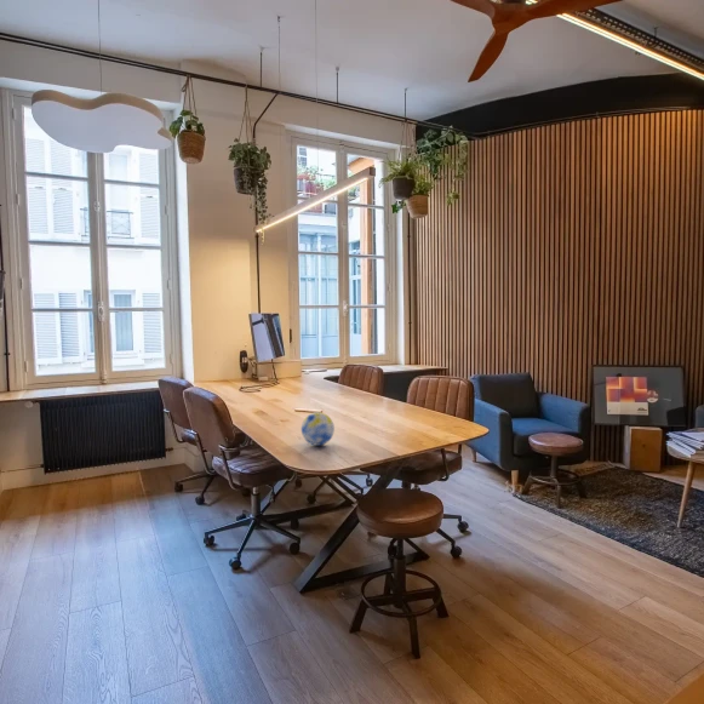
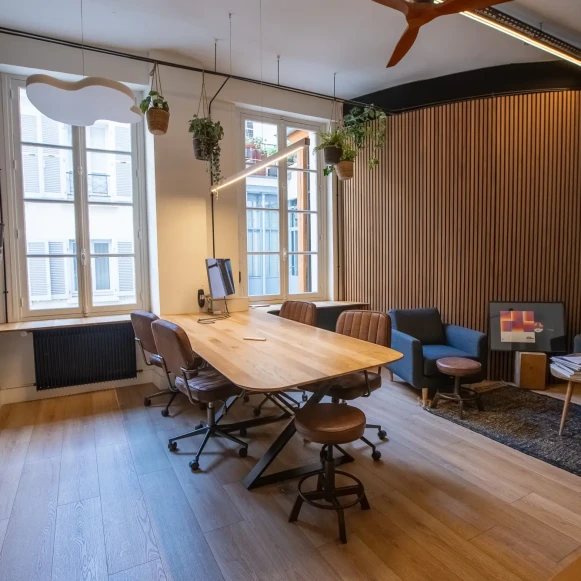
- decorative ball (317, 428)
